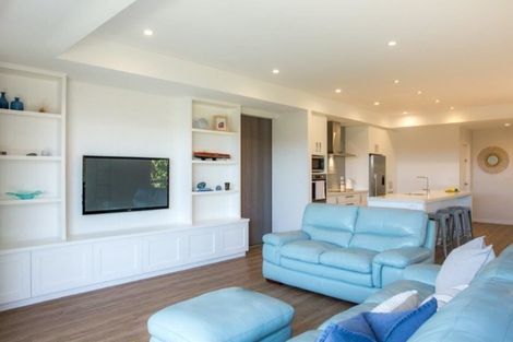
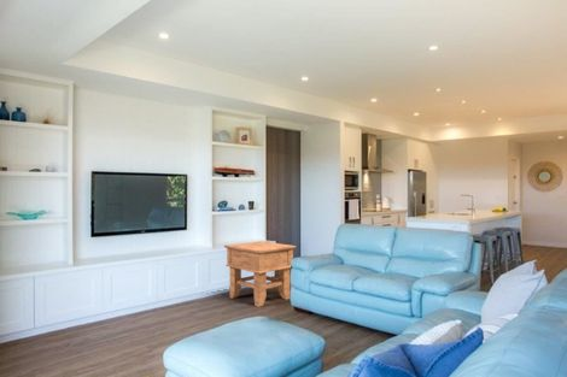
+ side table (259, 271)
